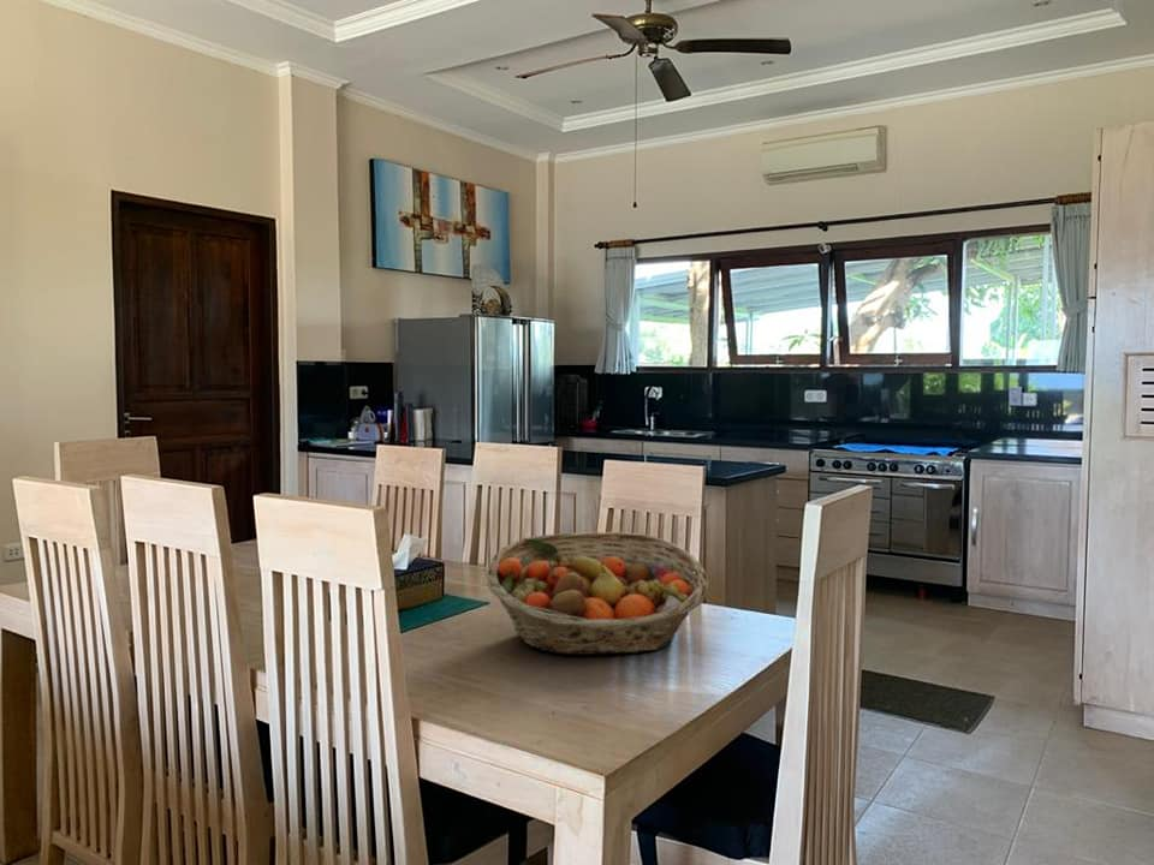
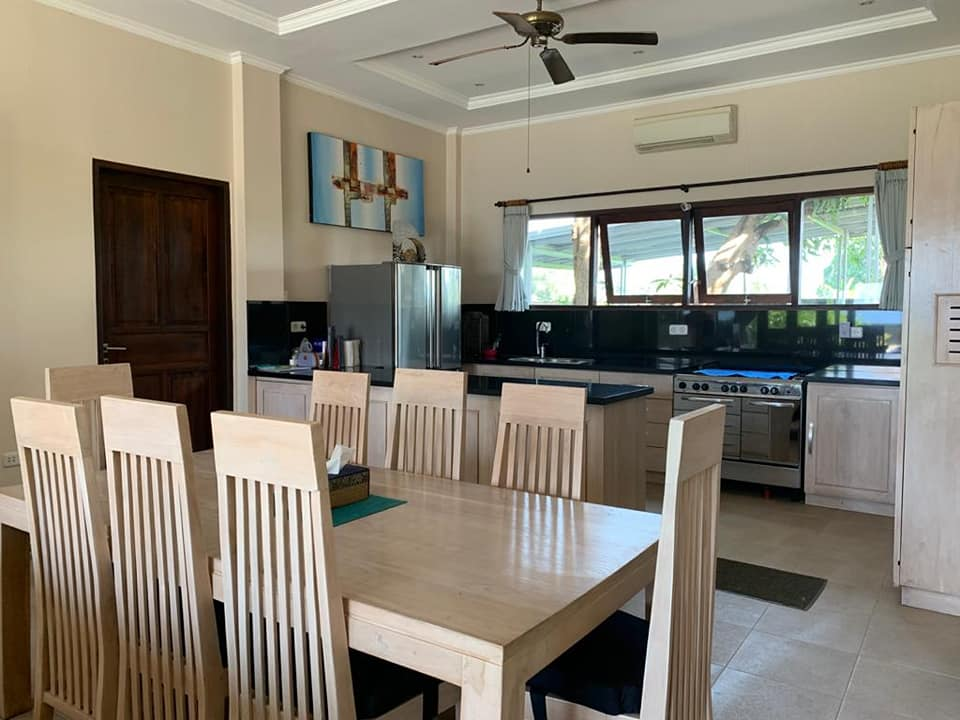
- fruit basket (596, 589)
